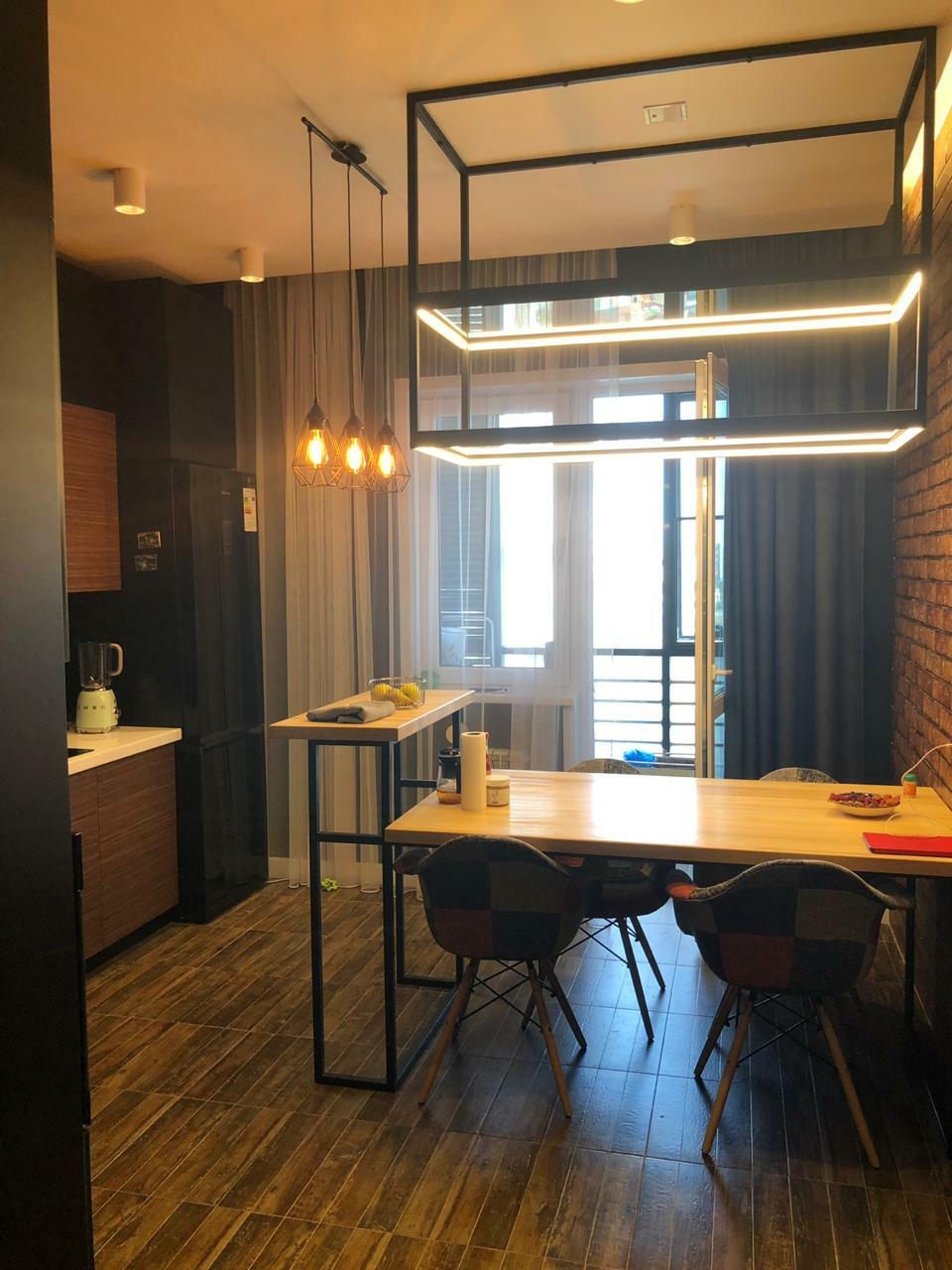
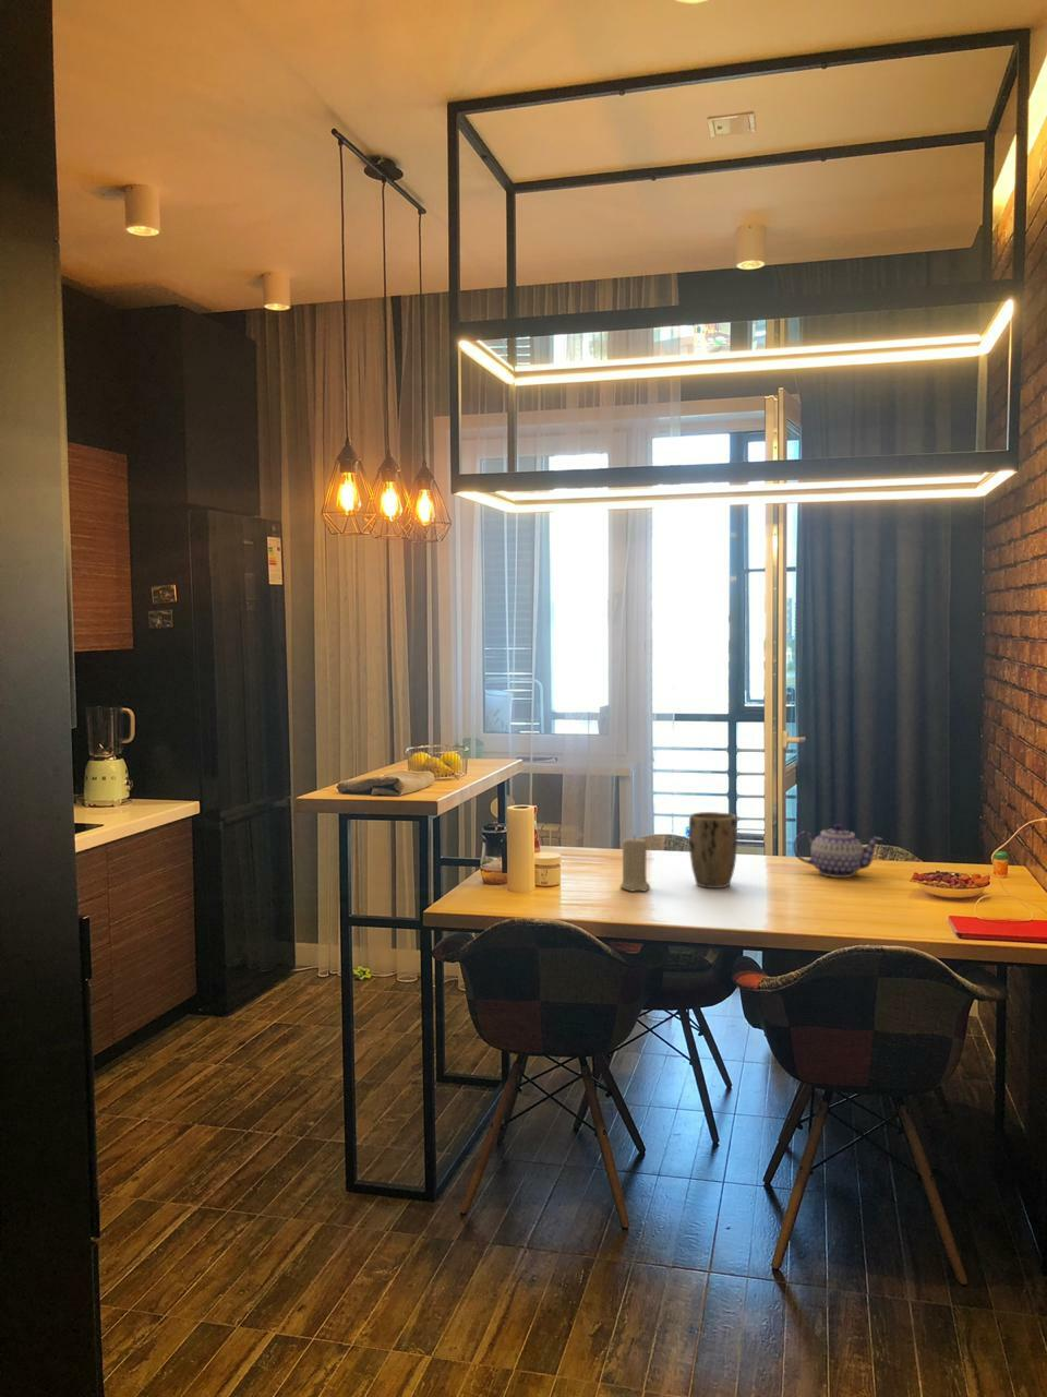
+ candle (635, 861)
+ plant pot (713, 849)
+ teapot (837, 848)
